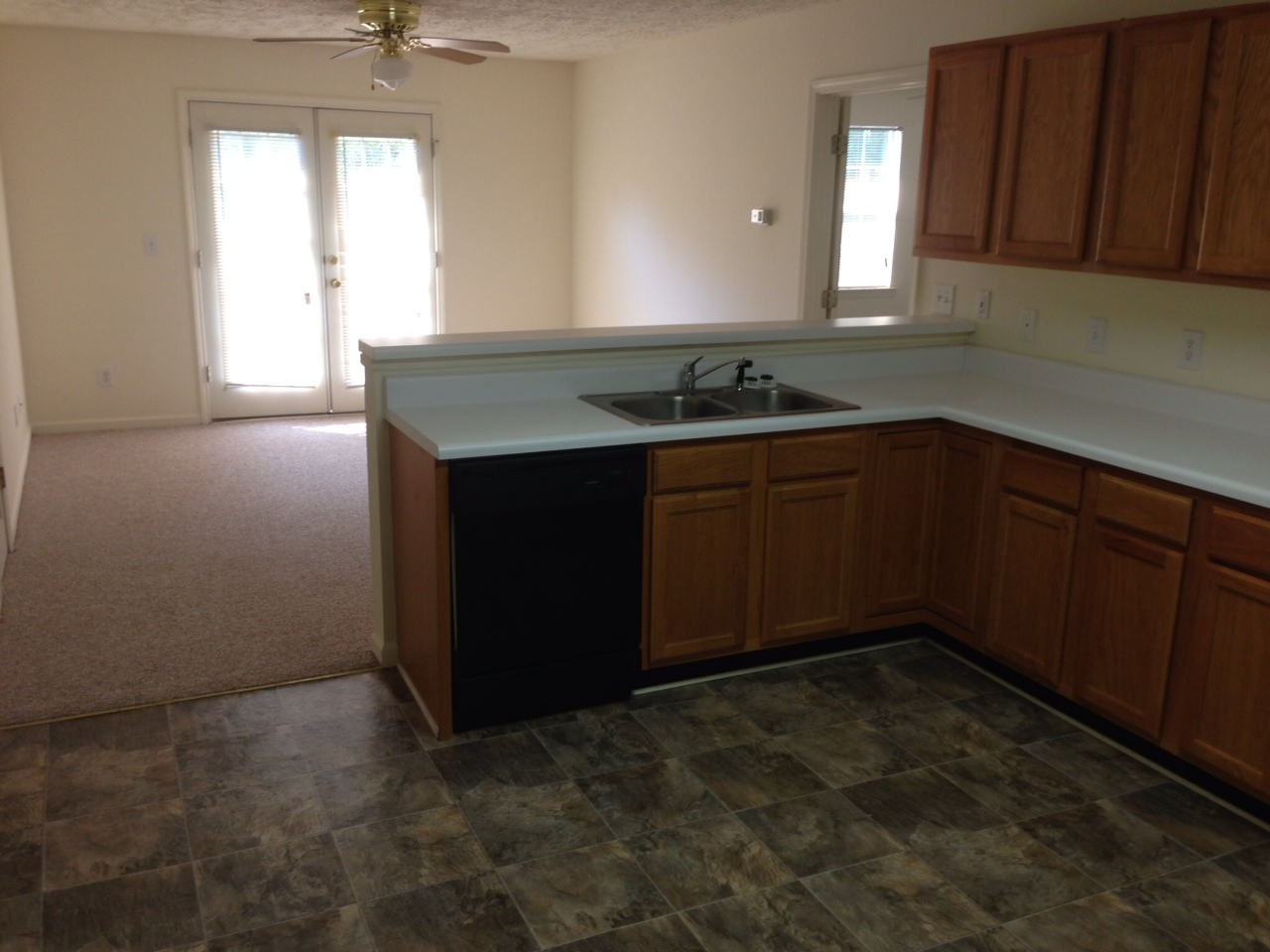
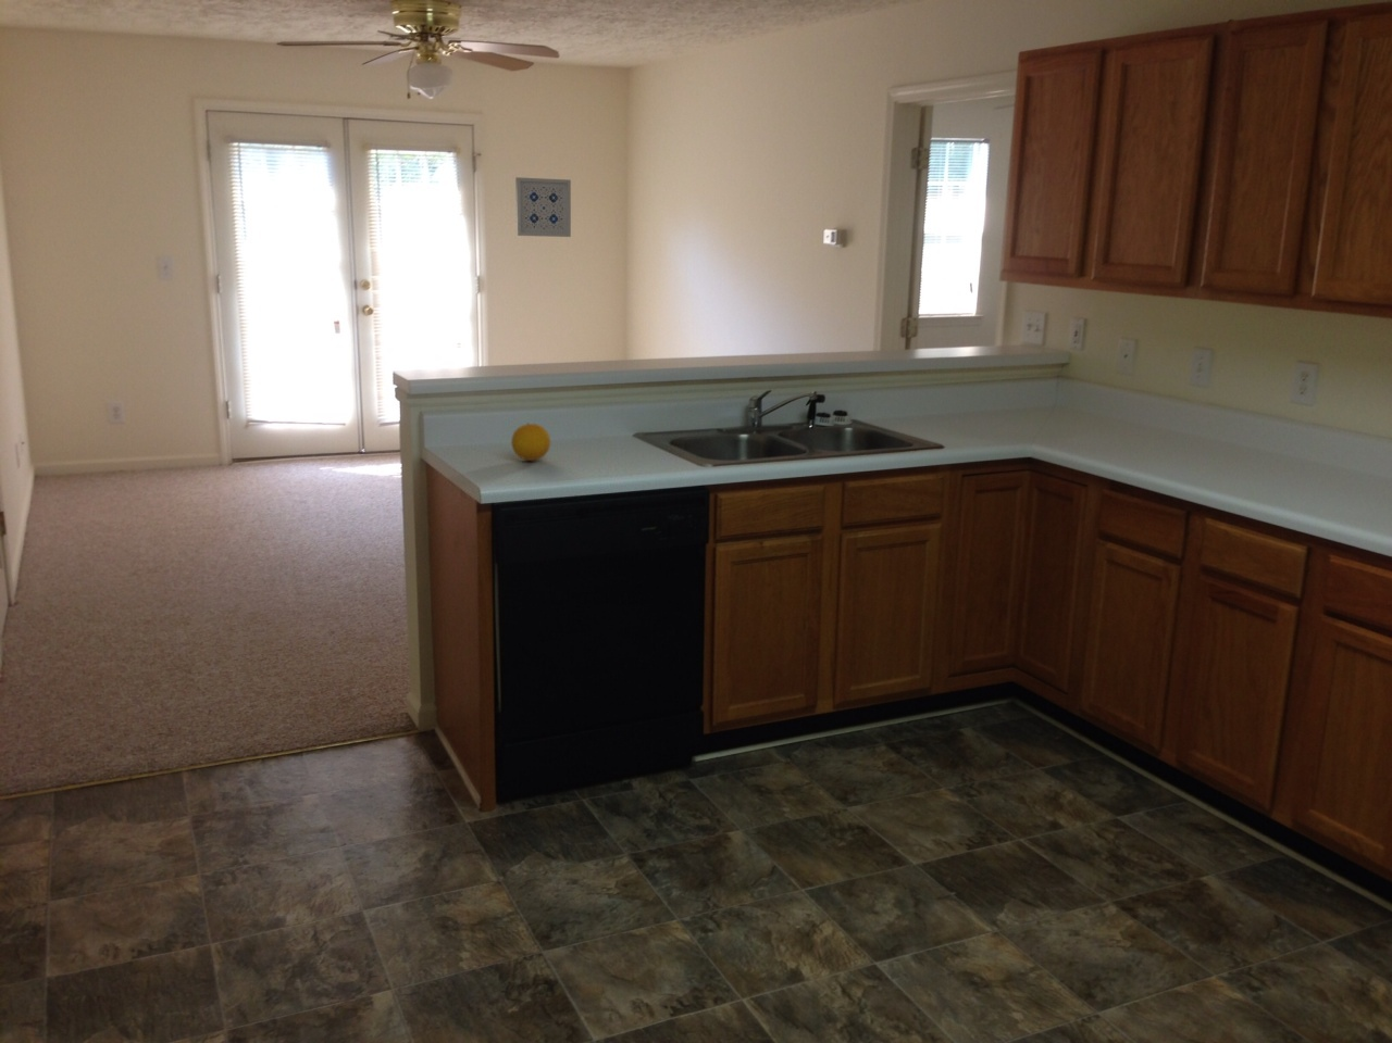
+ wall art (543, 207)
+ fruit (530, 442)
